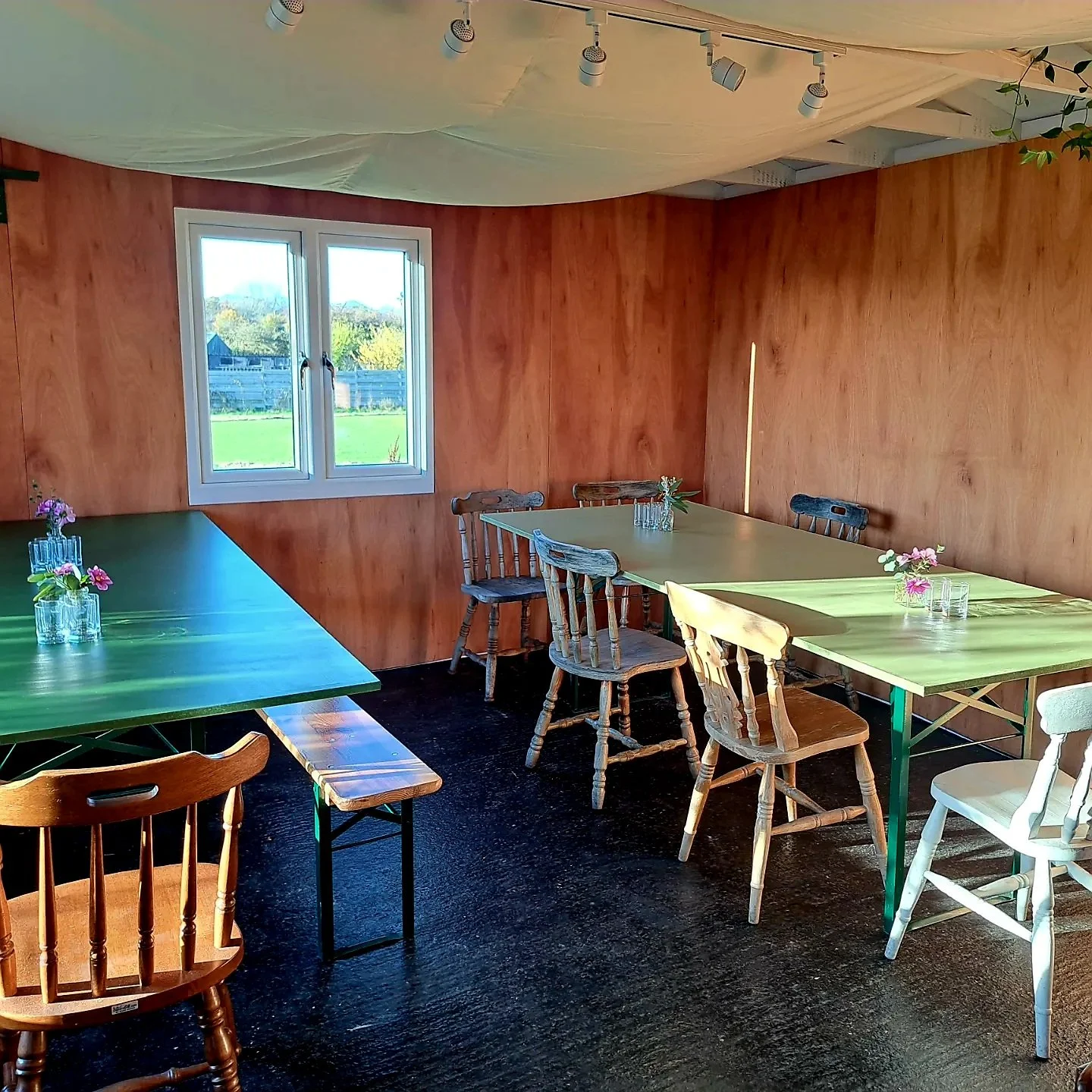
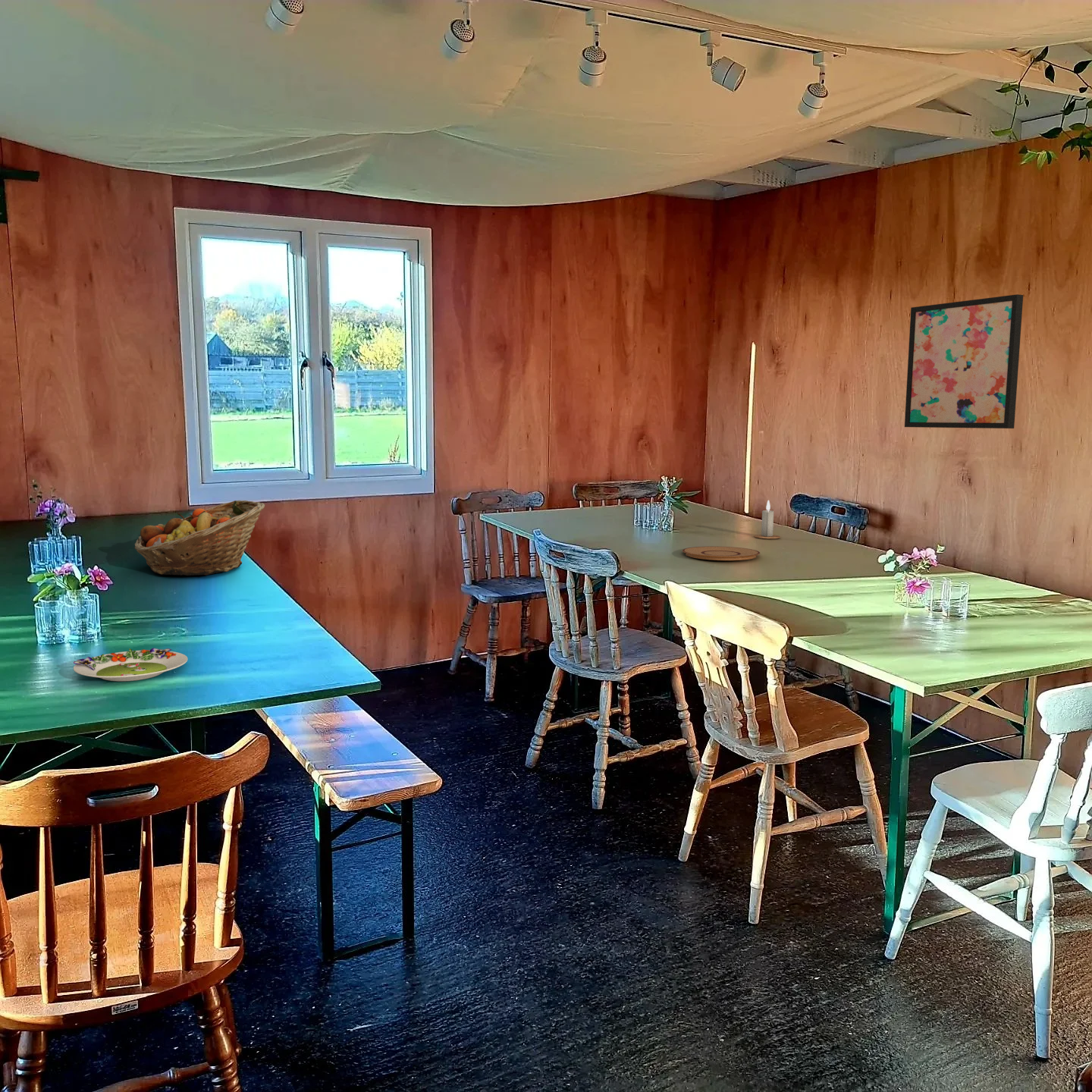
+ fruit basket (200, 535)
+ salad plate (131, 666)
+ wall art (960, 365)
+ plate (720, 553)
+ candle (767, 518)
